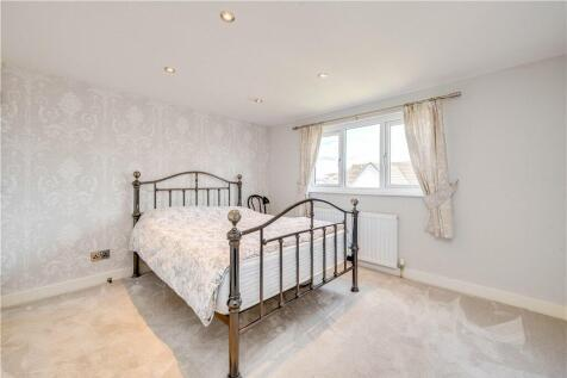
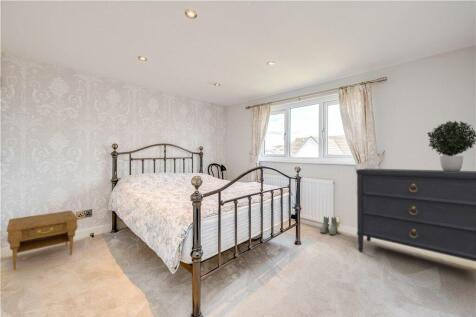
+ boots (328, 225)
+ nightstand (43, 237)
+ dresser (415, 215)
+ potted plant (450, 146)
